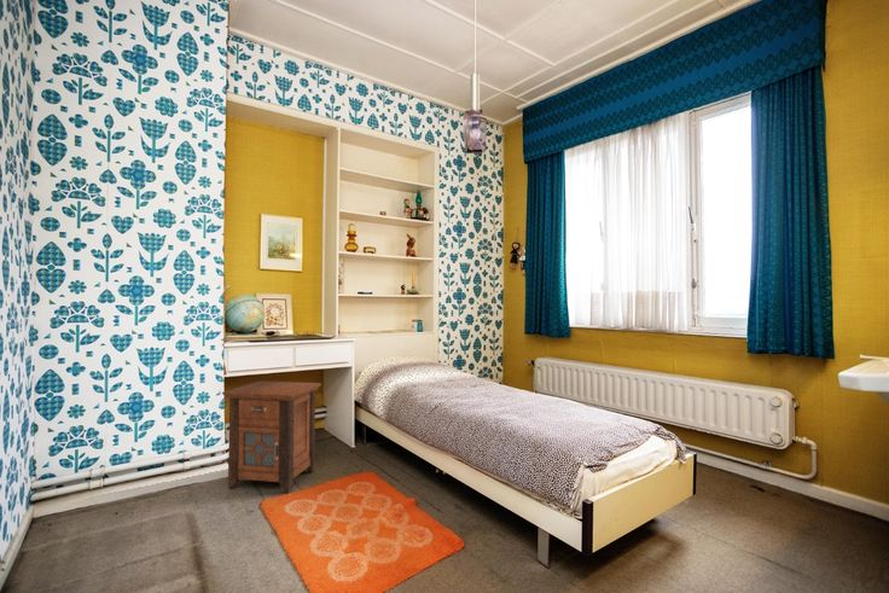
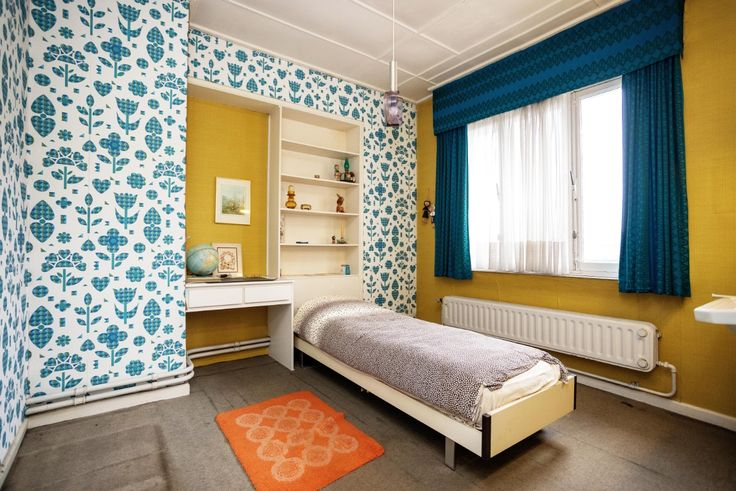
- nightstand (273, 432)
